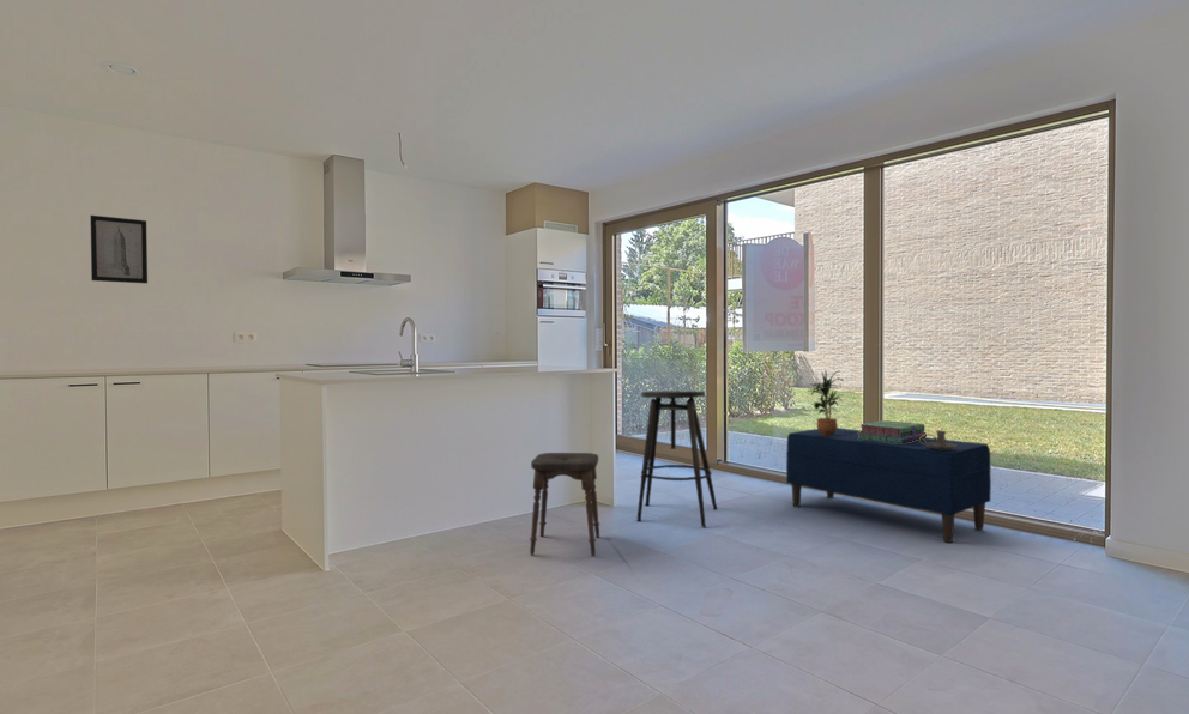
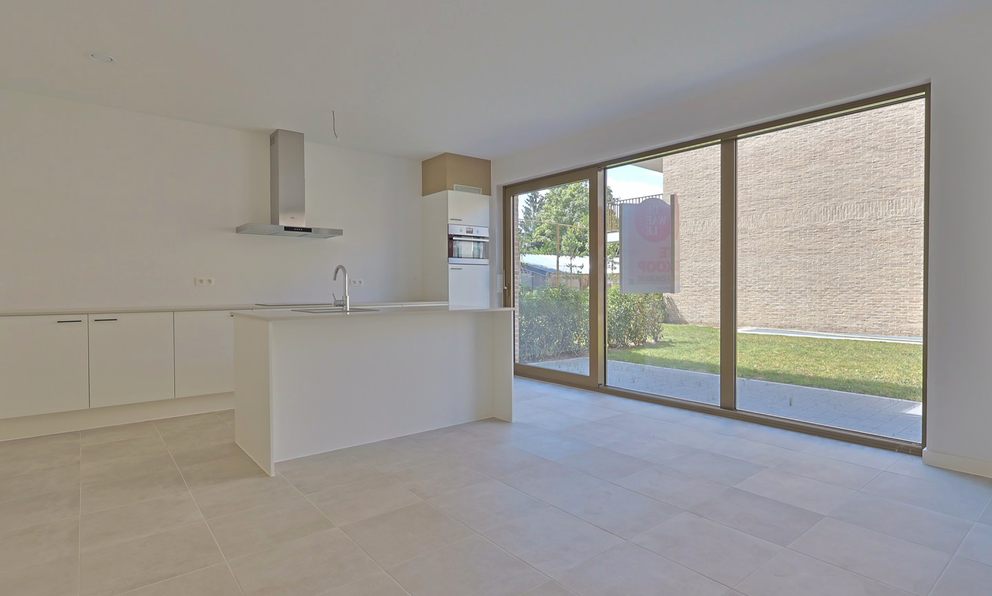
- stool (675, 448)
- potted plant (823, 403)
- stool (547, 498)
- candle holder (937, 440)
- stack of books (892, 430)
- bench (881, 477)
- wall art (119, 249)
